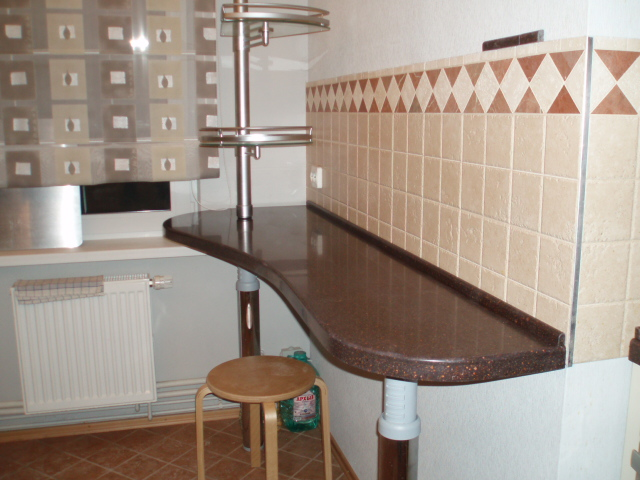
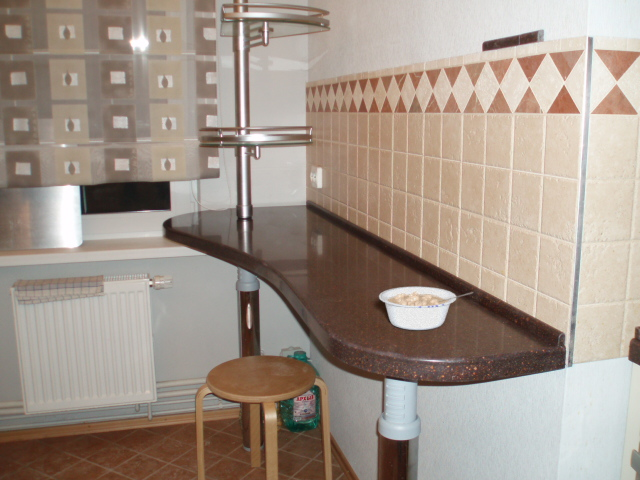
+ legume (420, 306)
